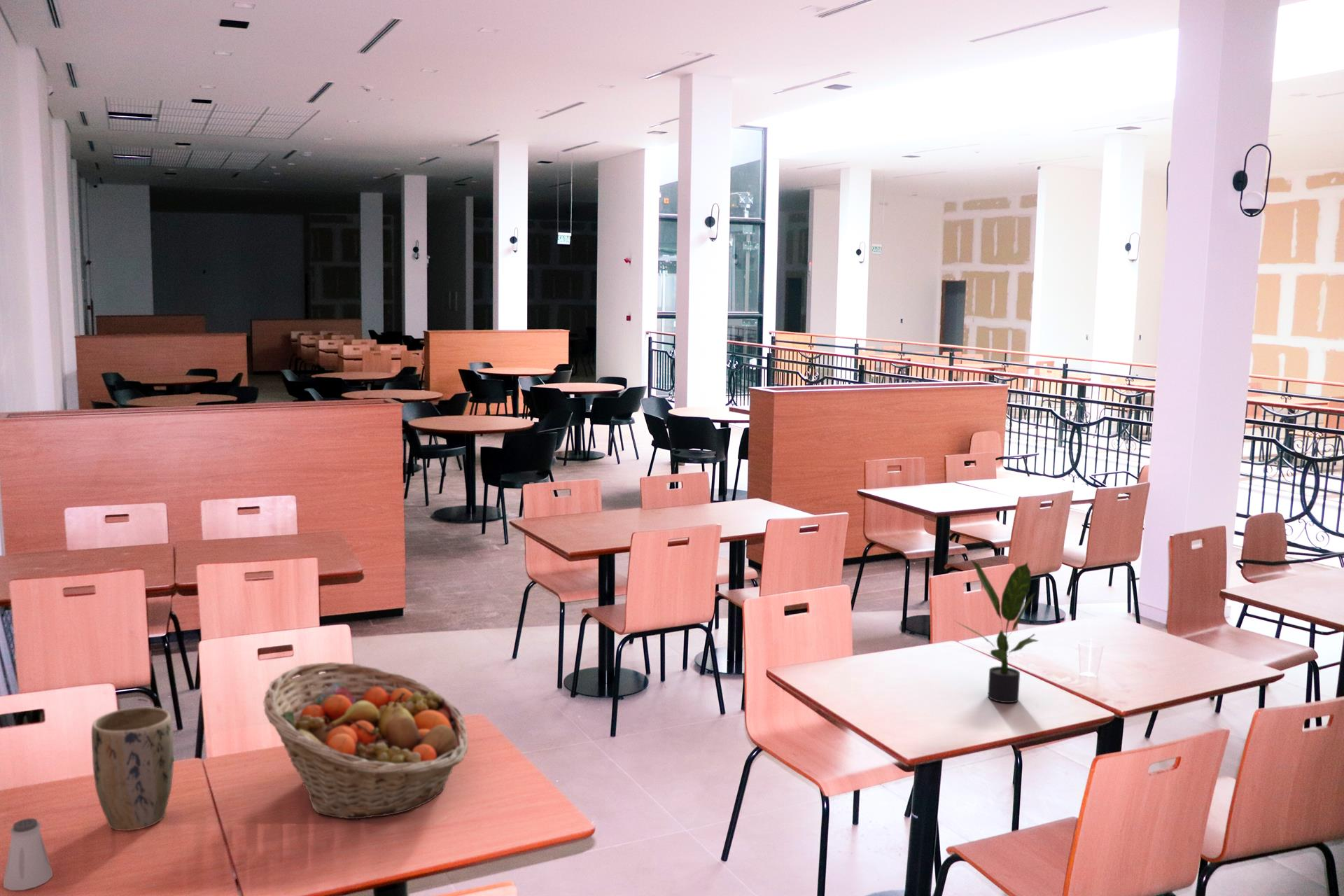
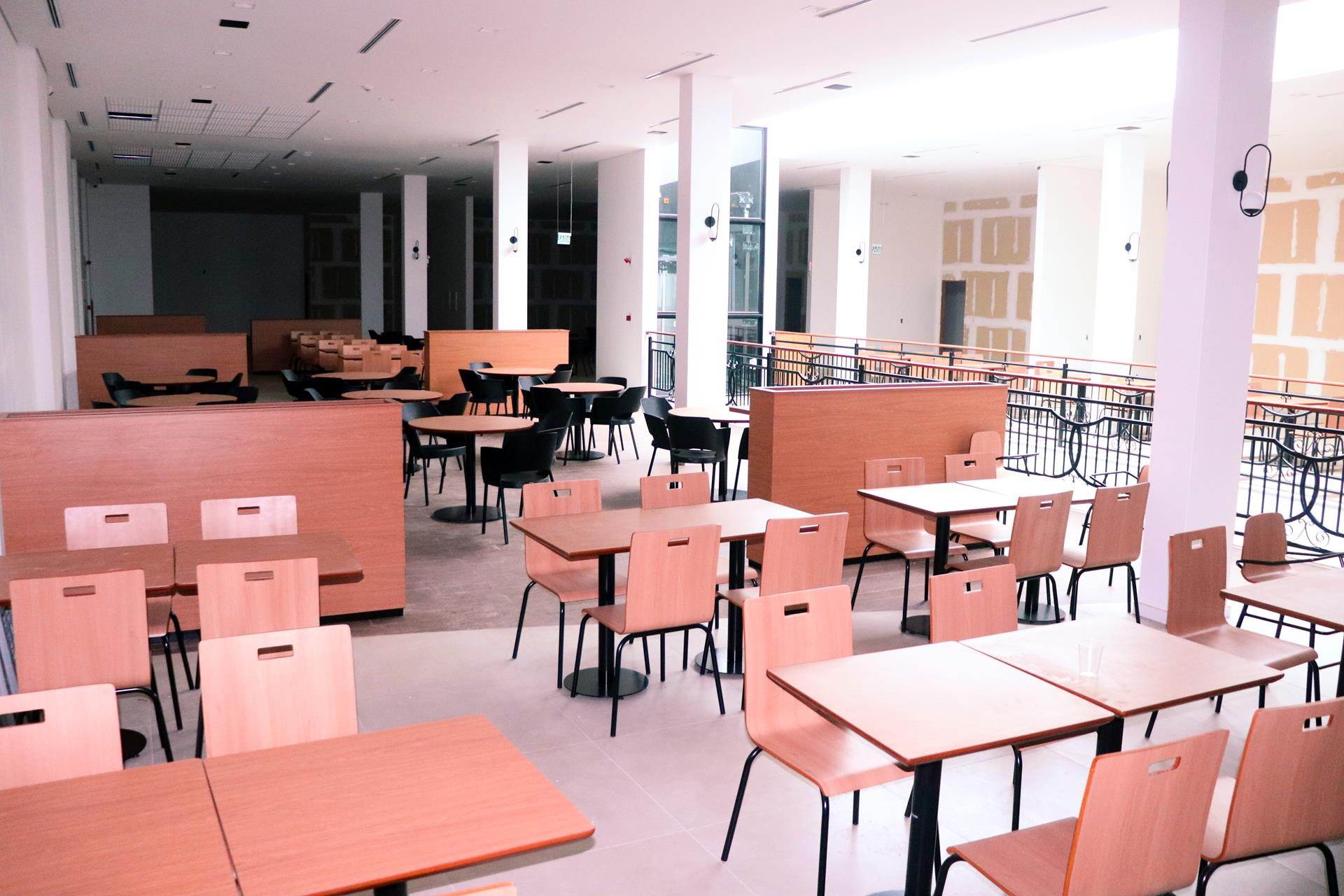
- potted plant (1000, 631)
- plant pot (134, 769)
- saltshaker (27, 851)
- fruit basket (370, 732)
